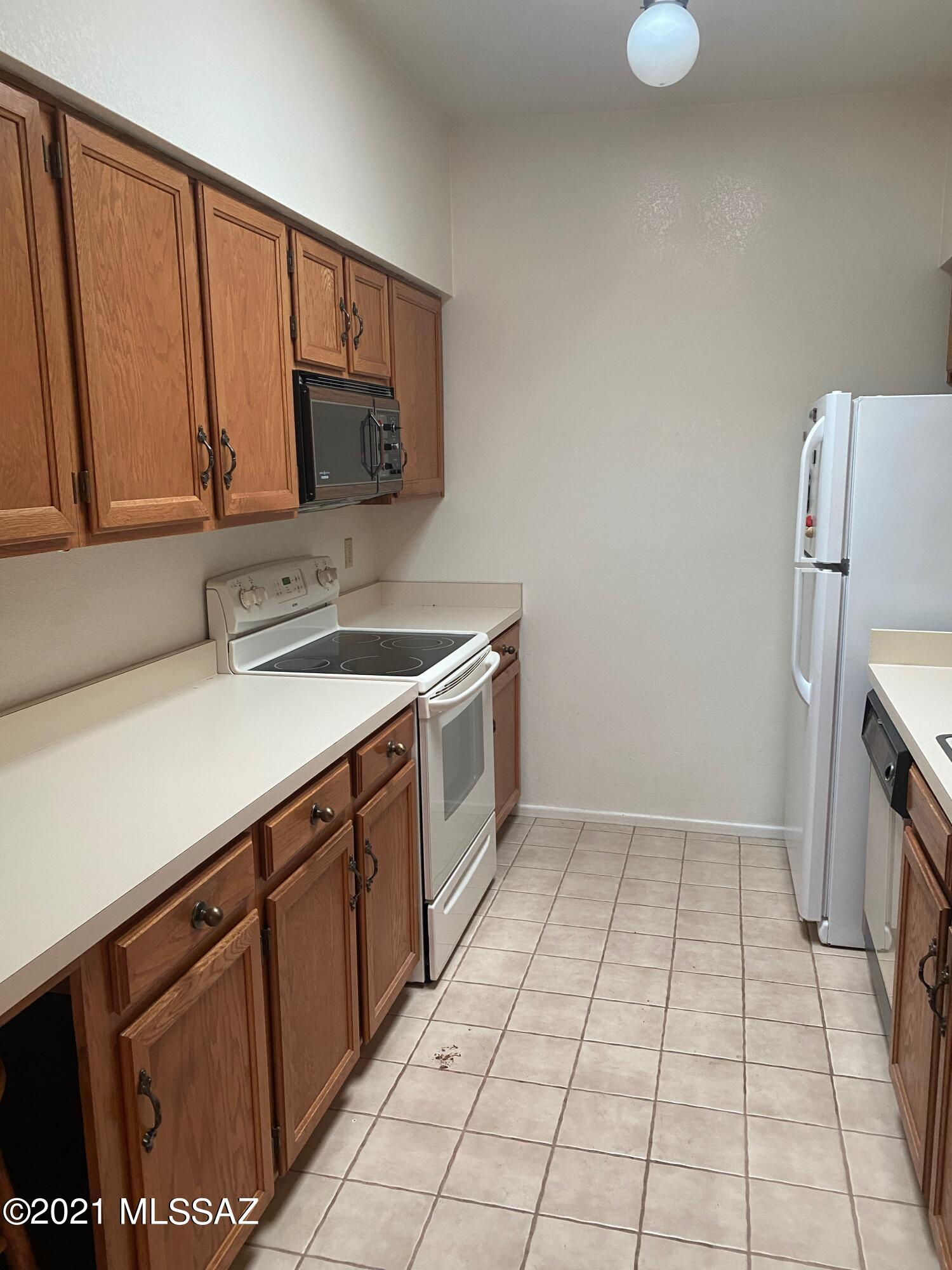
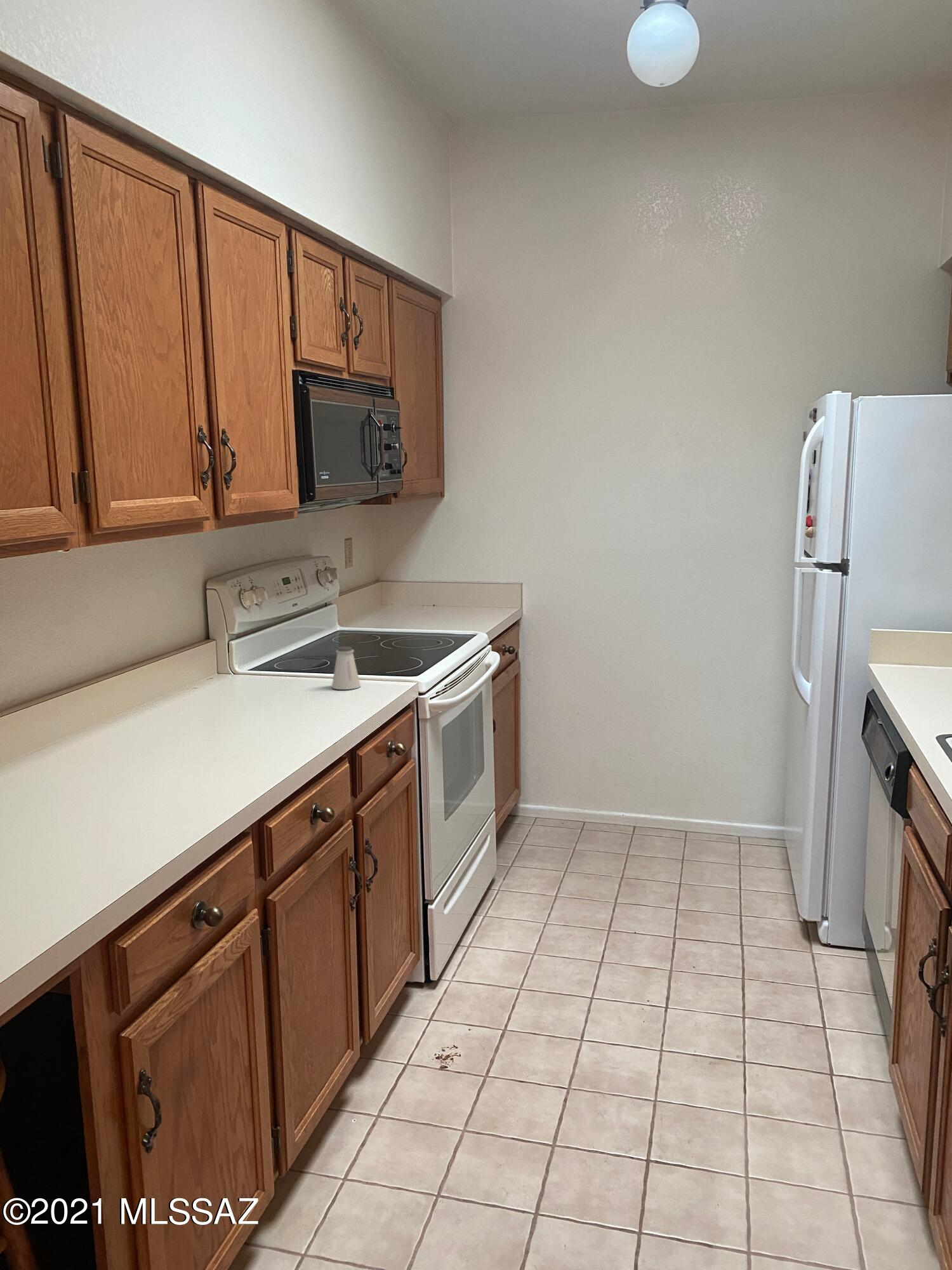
+ saltshaker (345, 667)
